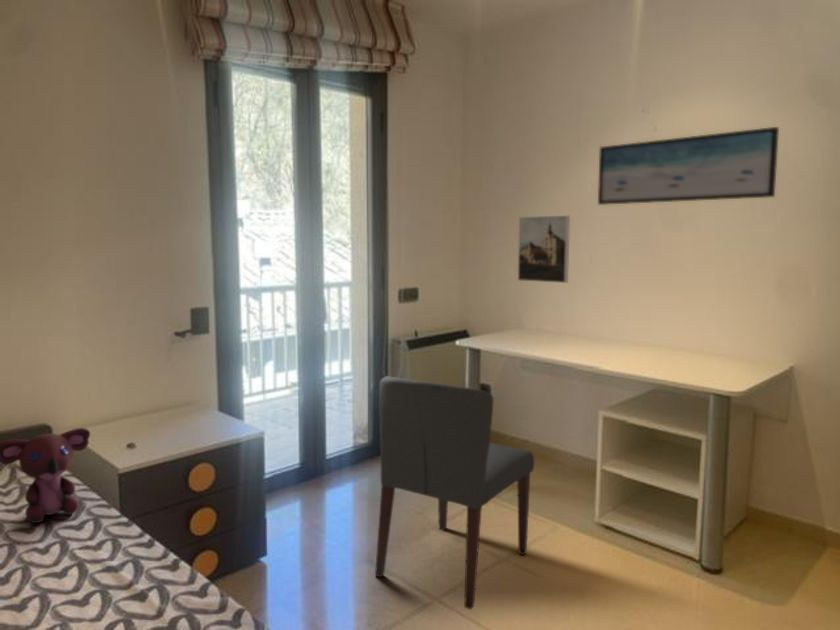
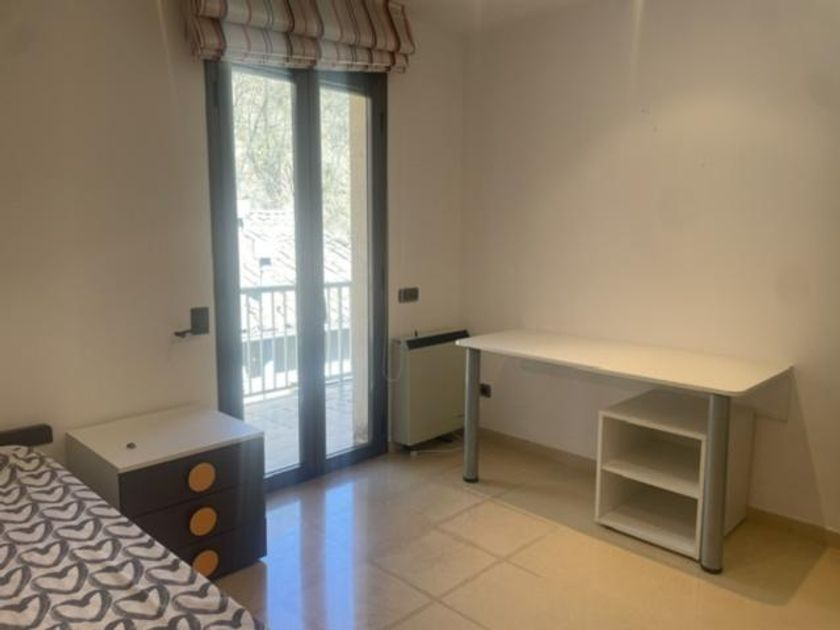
- wall art (679, 169)
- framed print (542, 249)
- chair (453, 468)
- teddy bear (49, 475)
